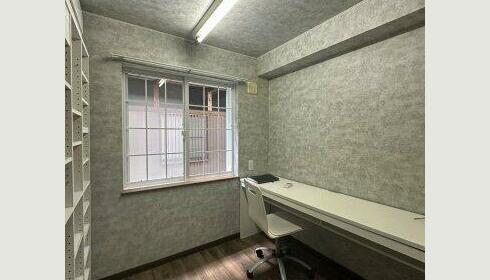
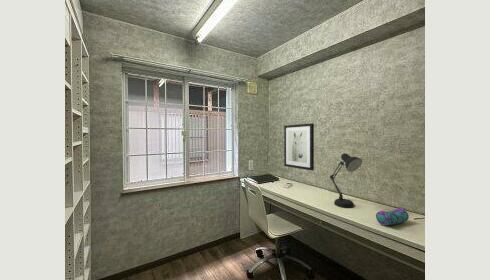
+ wall art (297, 146)
+ pencil case (392, 216)
+ desk lamp (336, 174)
